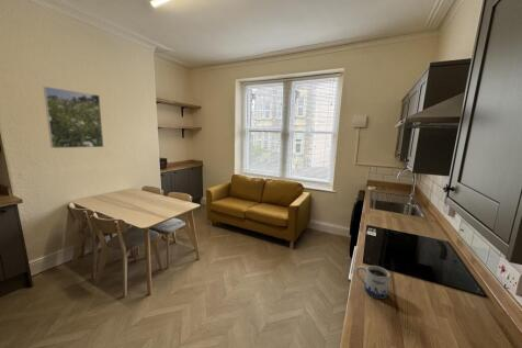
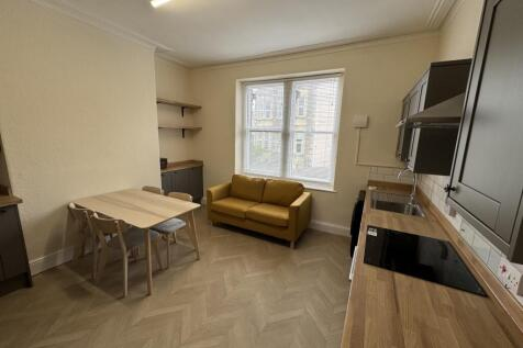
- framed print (76, 120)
- mug (373, 280)
